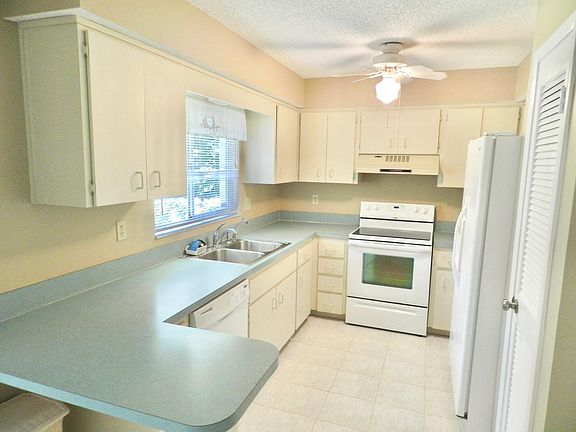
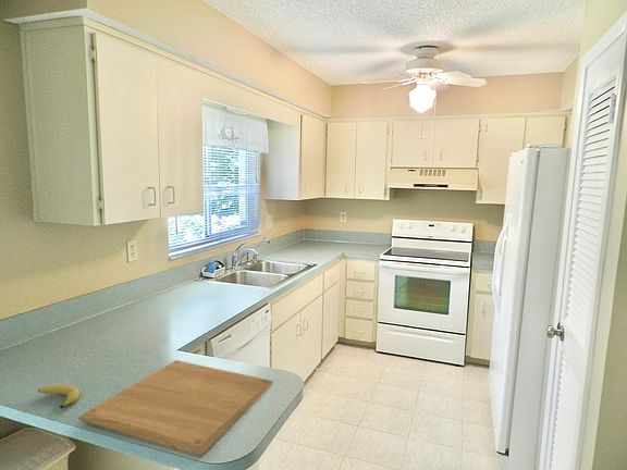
+ fruit (59, 393)
+ chopping board (185, 397)
